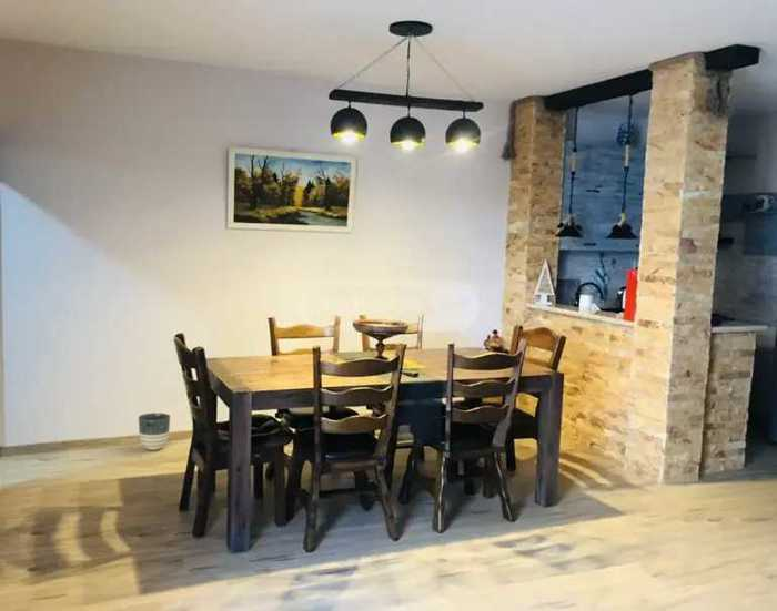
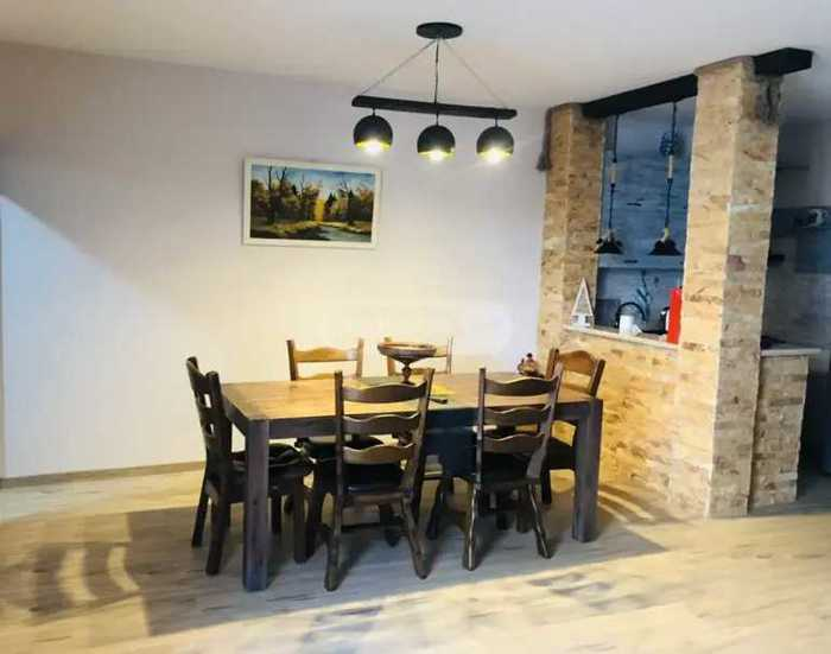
- planter (153, 432)
